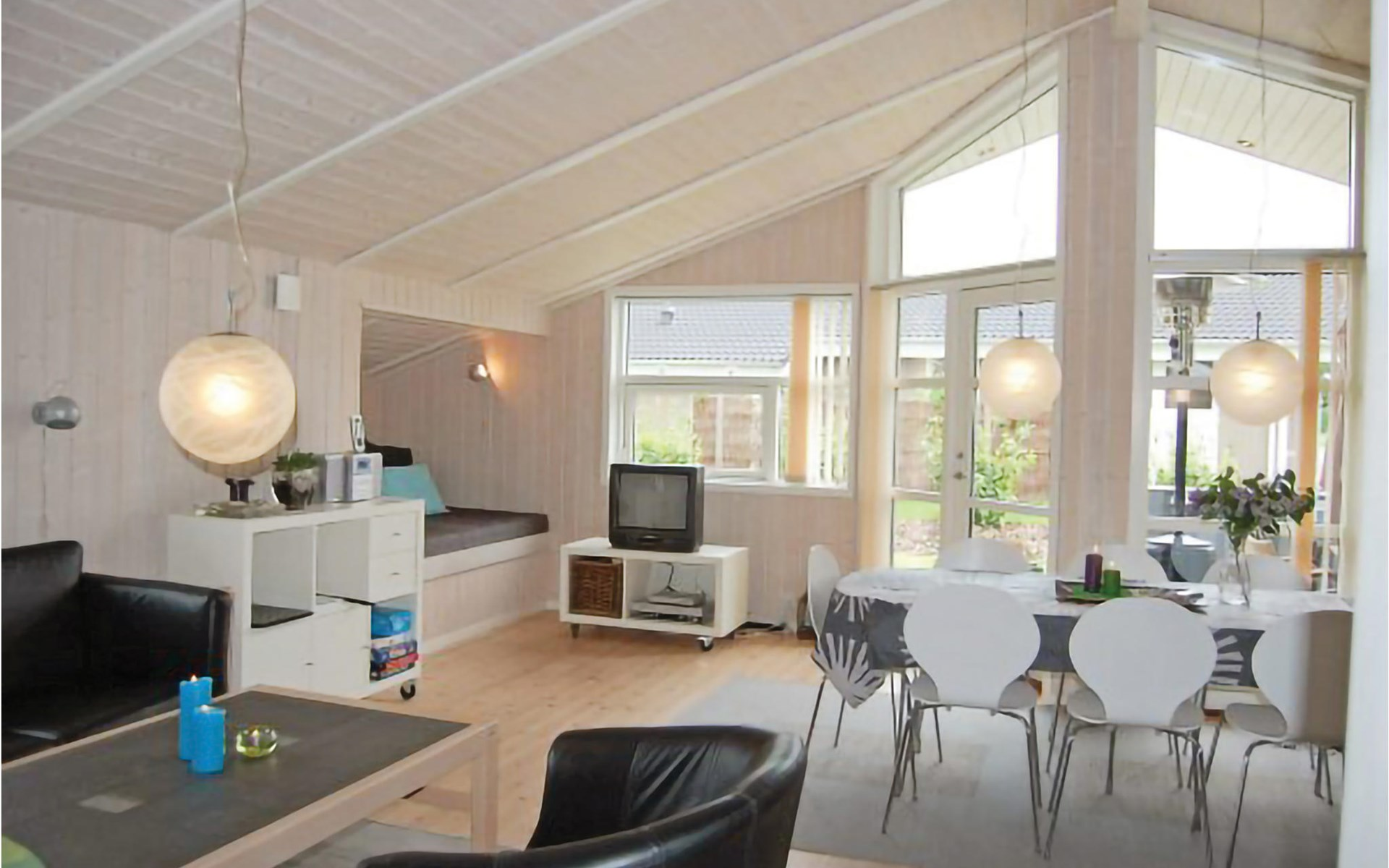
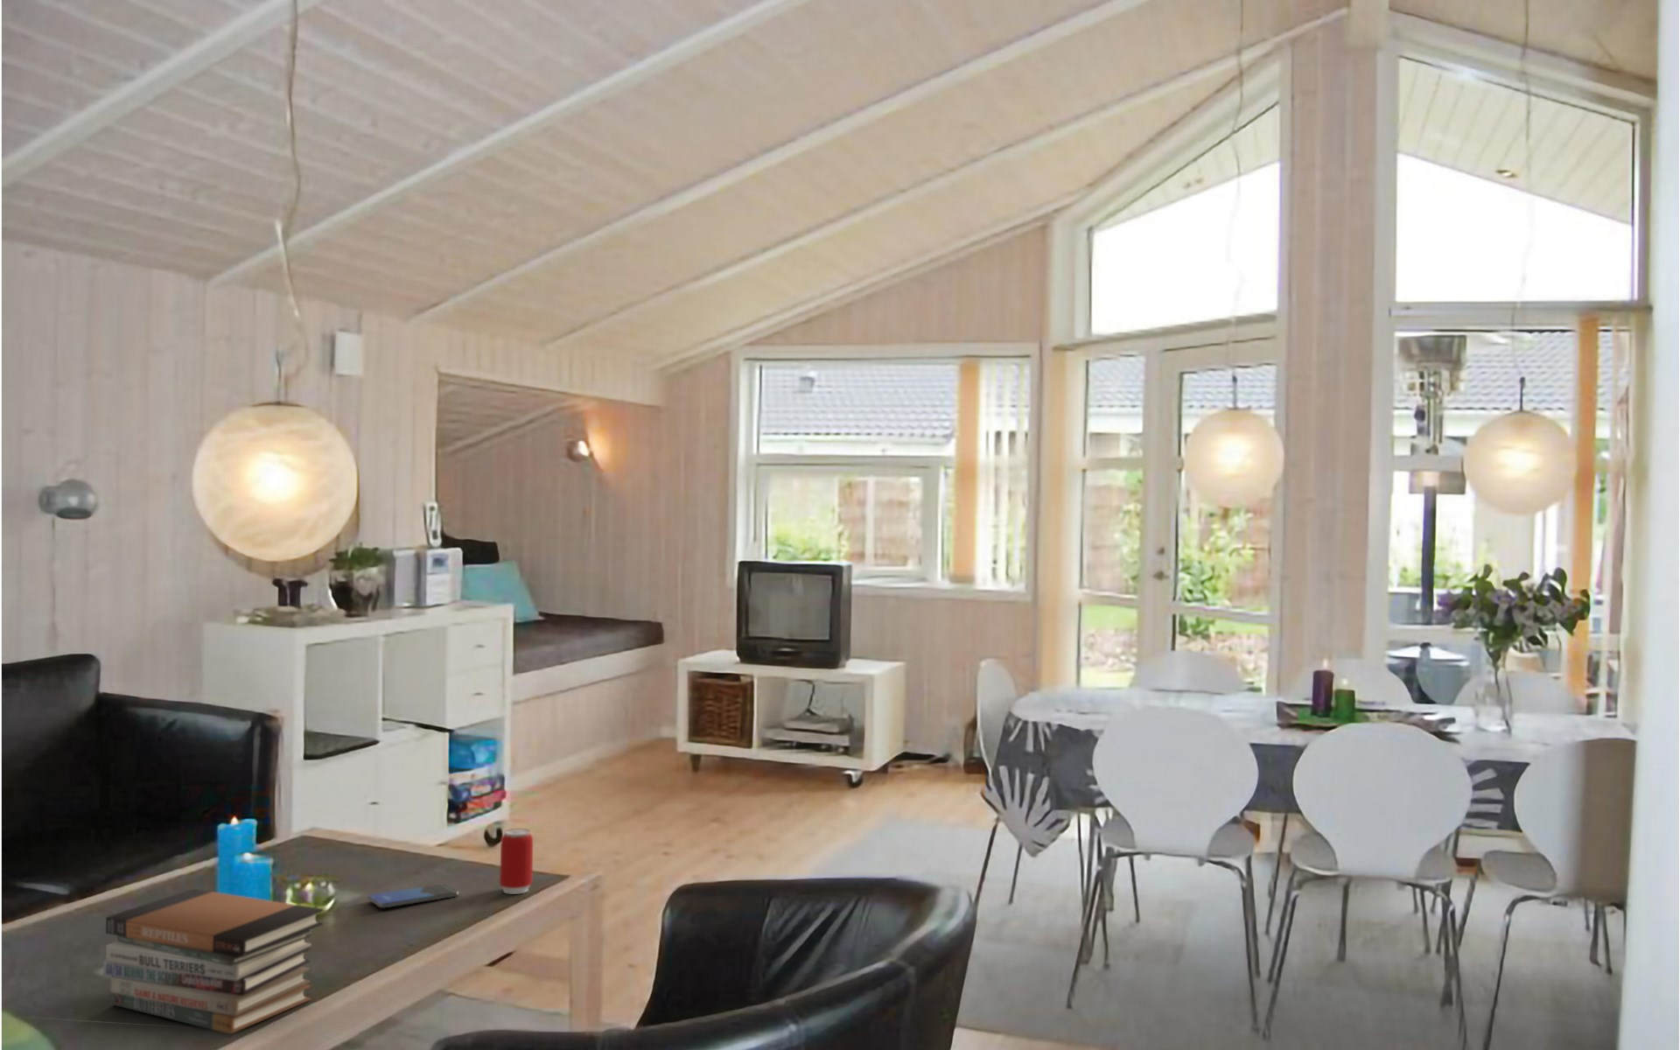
+ book stack (212, 957)
+ beverage can (516, 861)
+ smartphone (412, 895)
